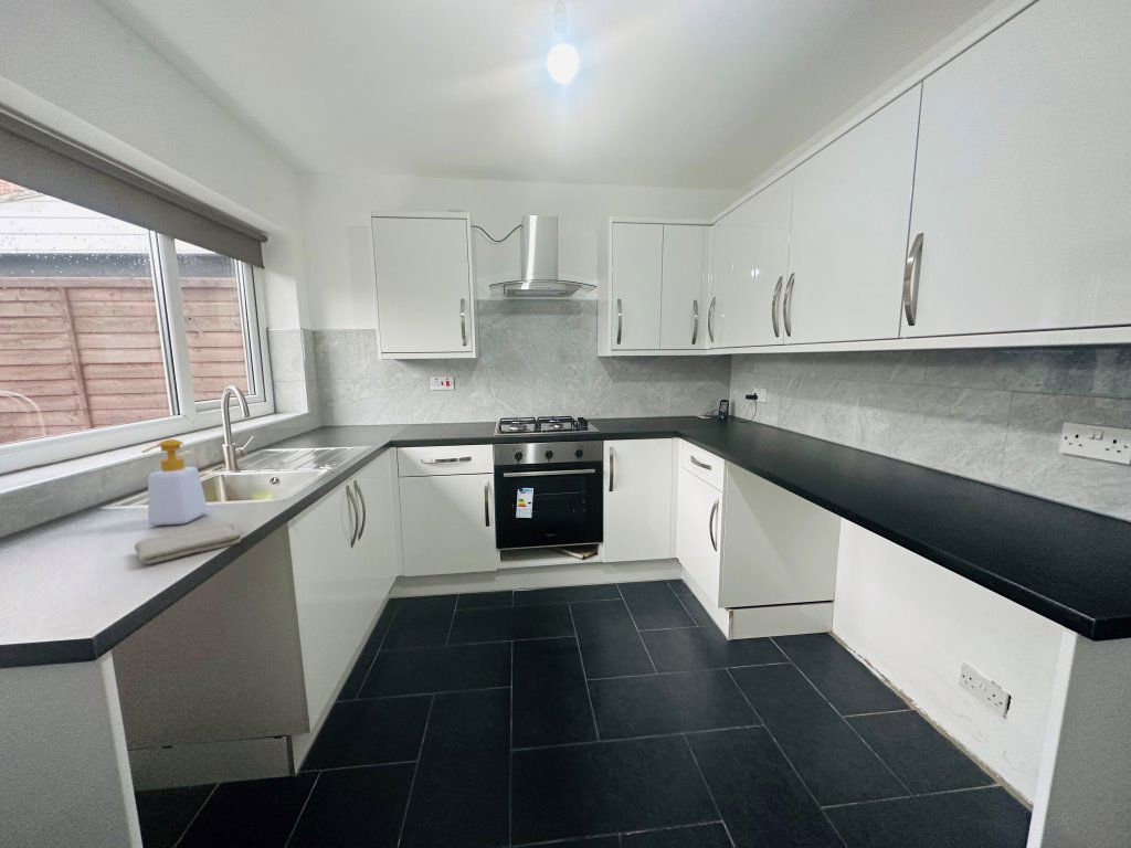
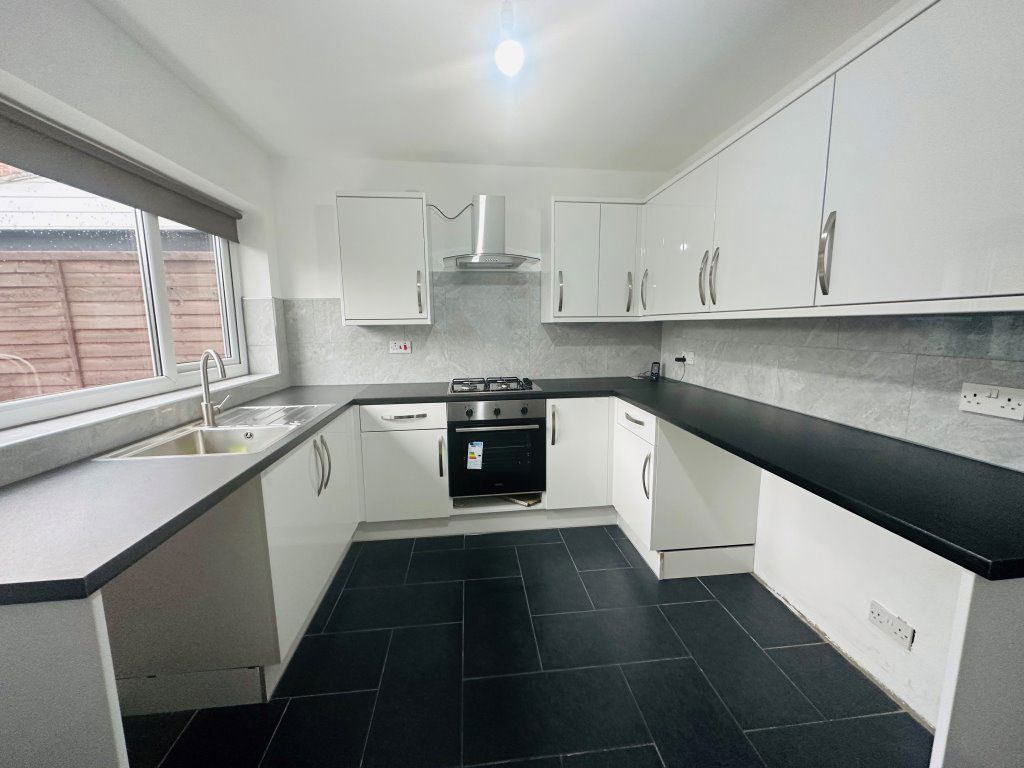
- washcloth (190, 540)
- soap bottle (168, 481)
